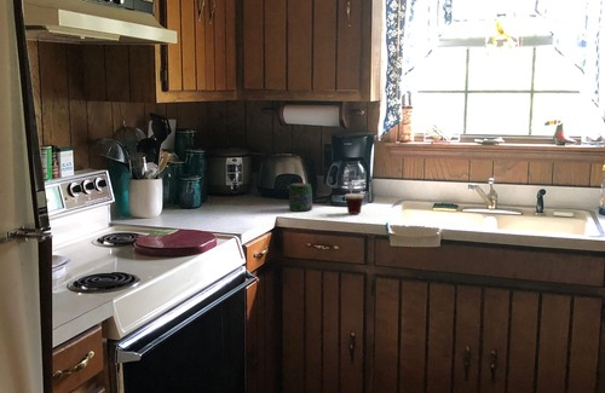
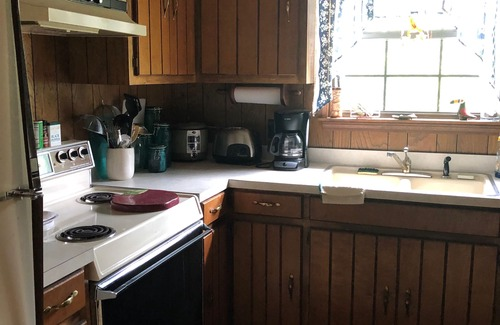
- jar (300, 196)
- cup (351, 196)
